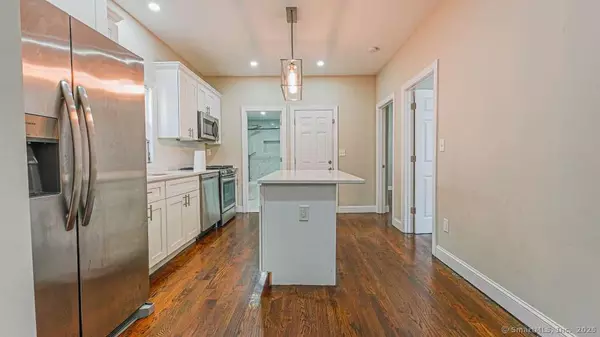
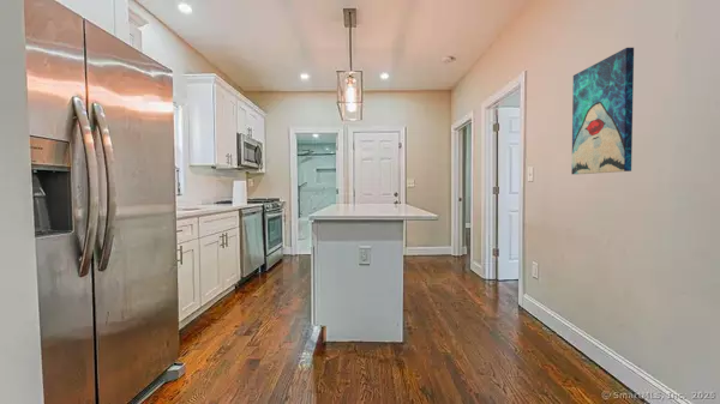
+ wall art (599, 117)
